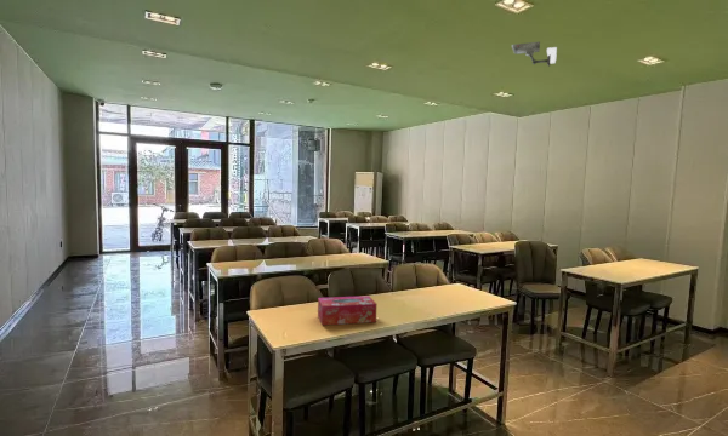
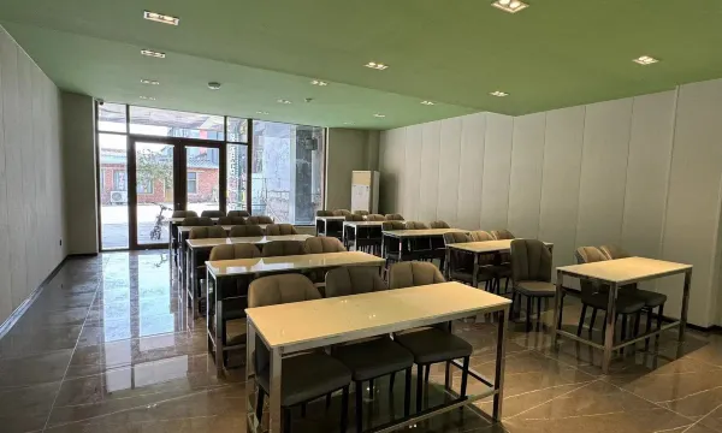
- tissue box (346, 309)
- security camera (533, 58)
